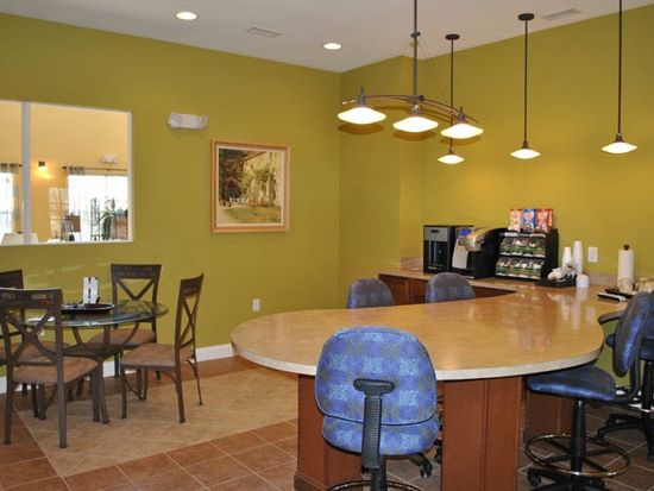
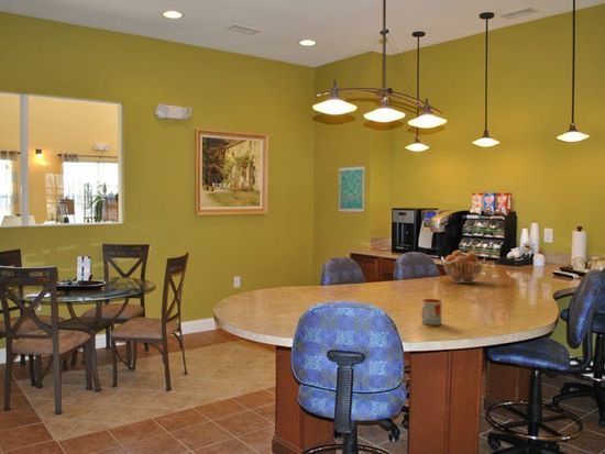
+ mug (429, 312)
+ wall art (351, 189)
+ fruit basket (462, 266)
